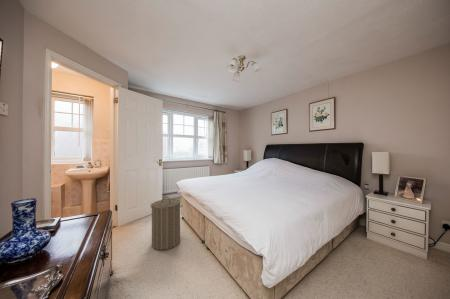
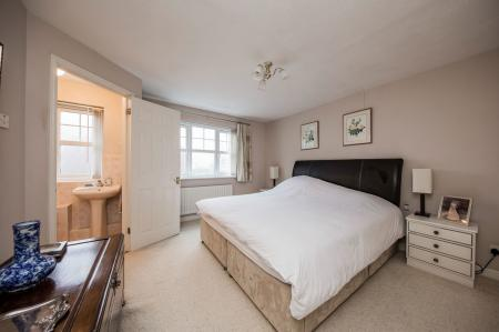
- laundry hamper (166, 219)
